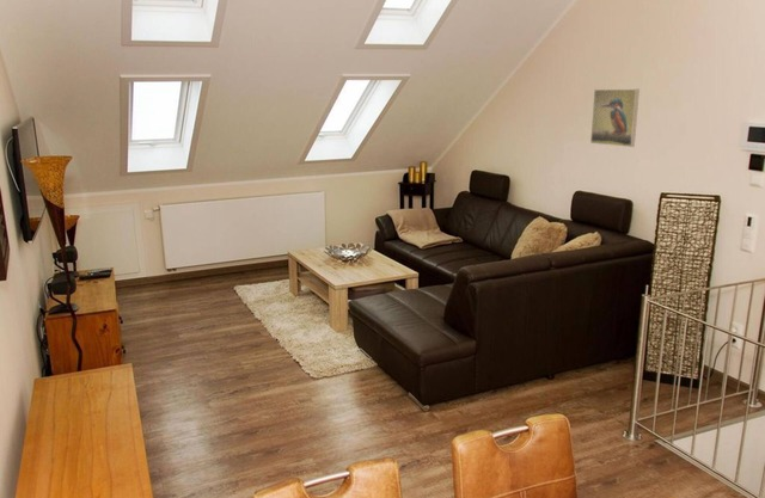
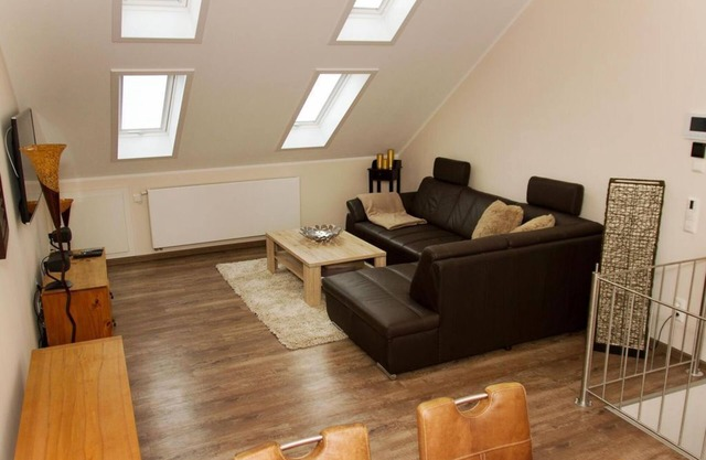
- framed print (613, 117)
